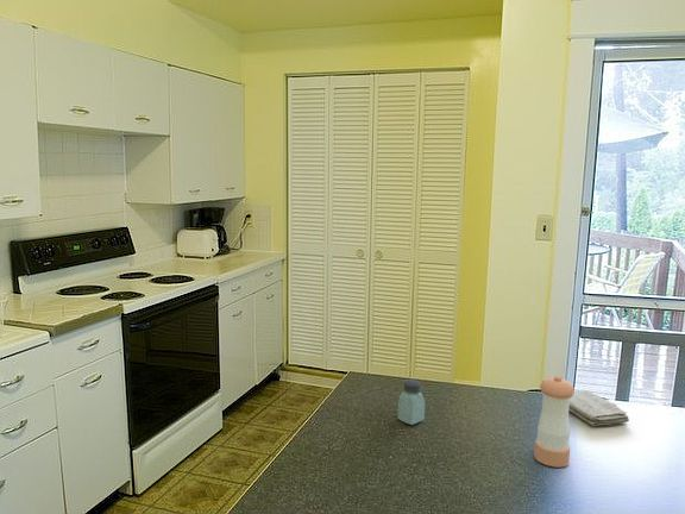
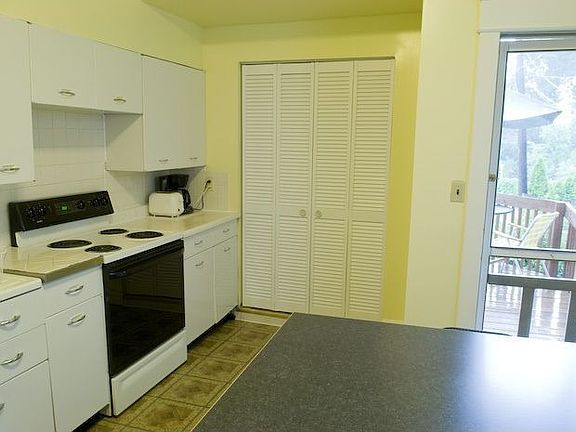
- pepper shaker (554, 418)
- saltshaker (411, 401)
- washcloth (587, 406)
